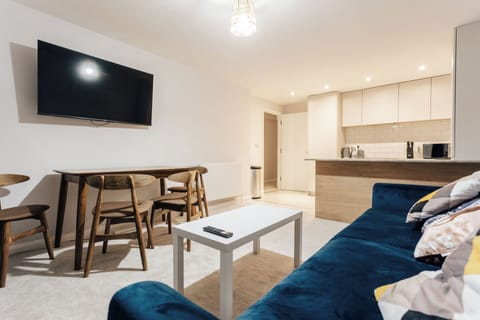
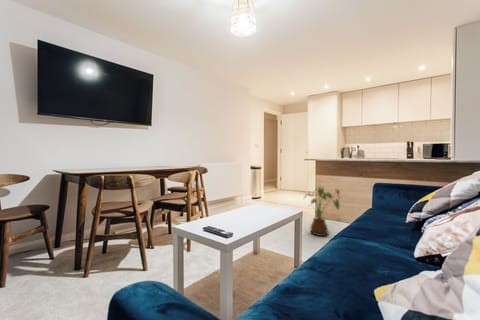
+ house plant (322, 211)
